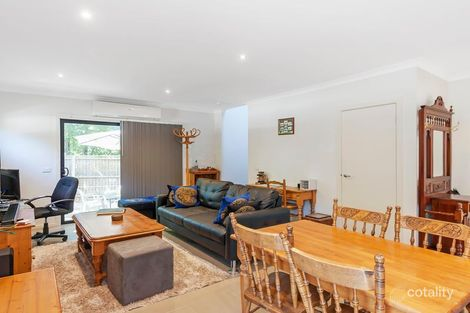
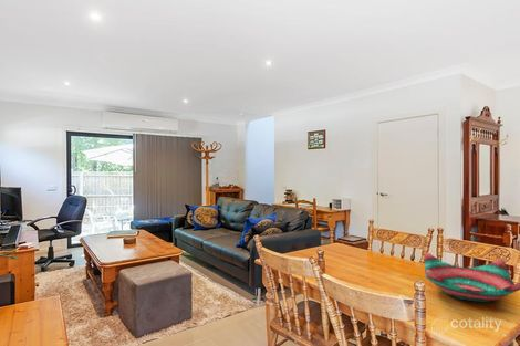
+ decorative bowl (467, 279)
